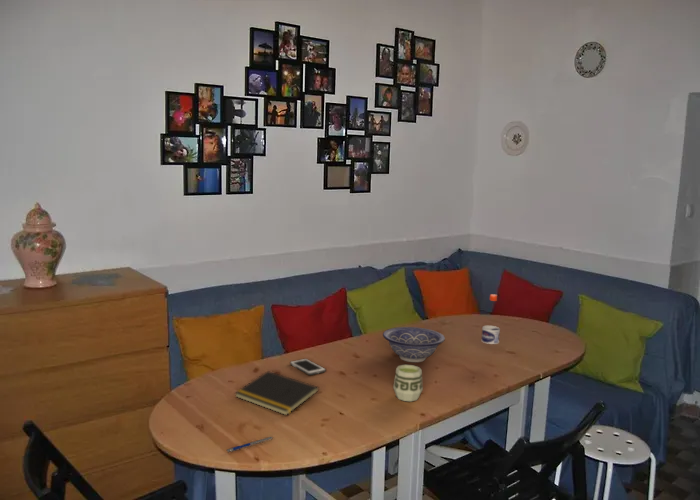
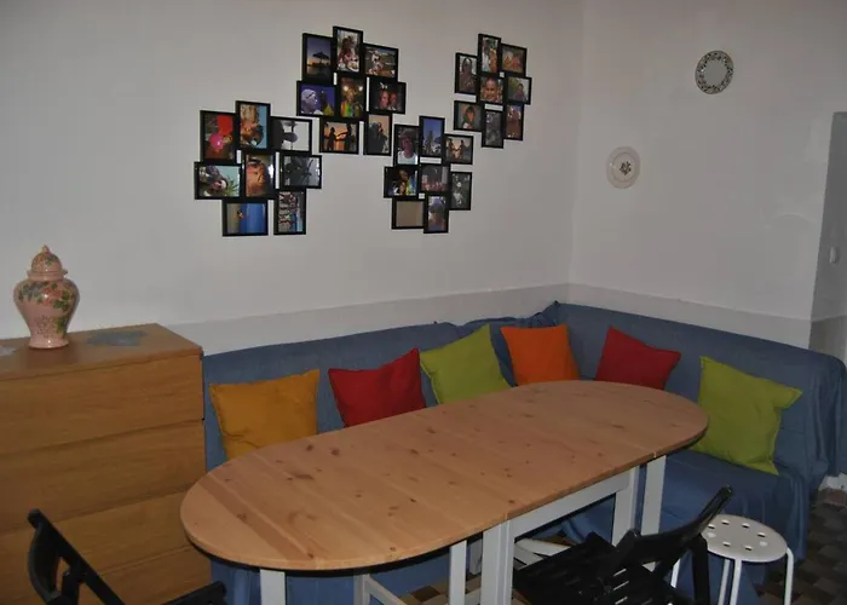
- cell phone (307, 366)
- pen (250, 443)
- decorative bowl (413, 346)
- notepad (276, 391)
- cup (408, 383)
- water bottle (491, 329)
